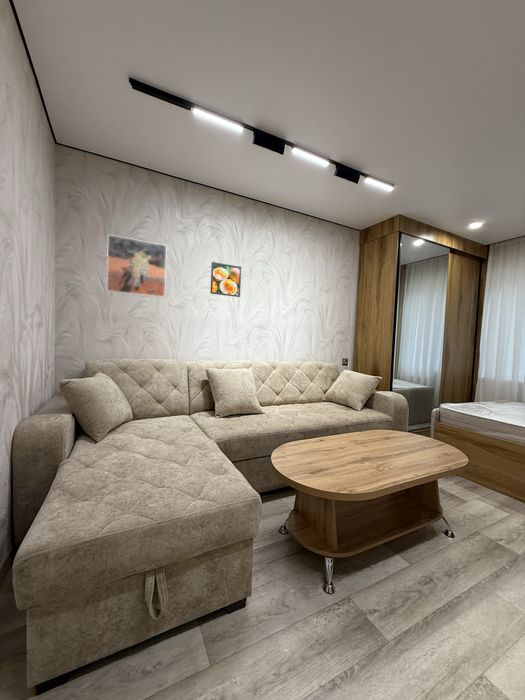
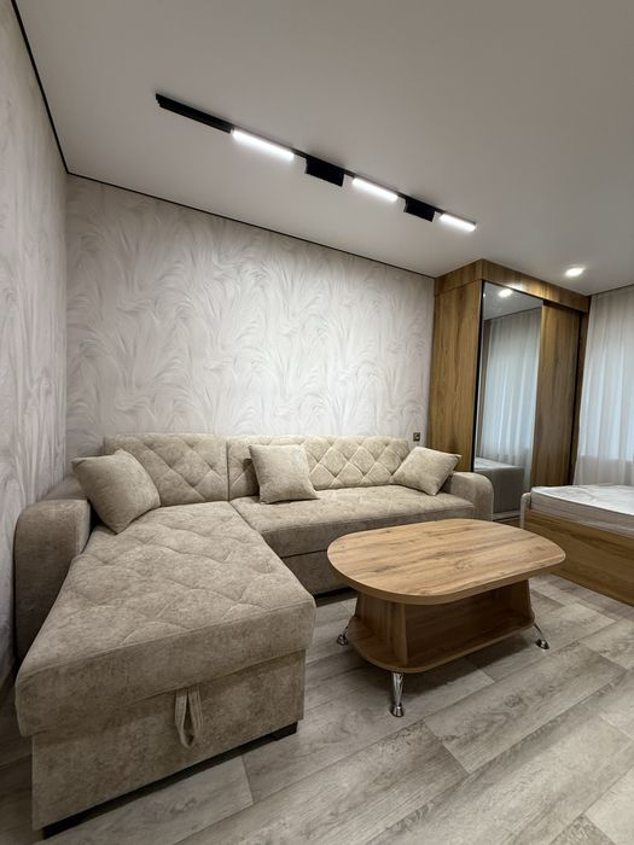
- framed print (137, 267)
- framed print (226, 279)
